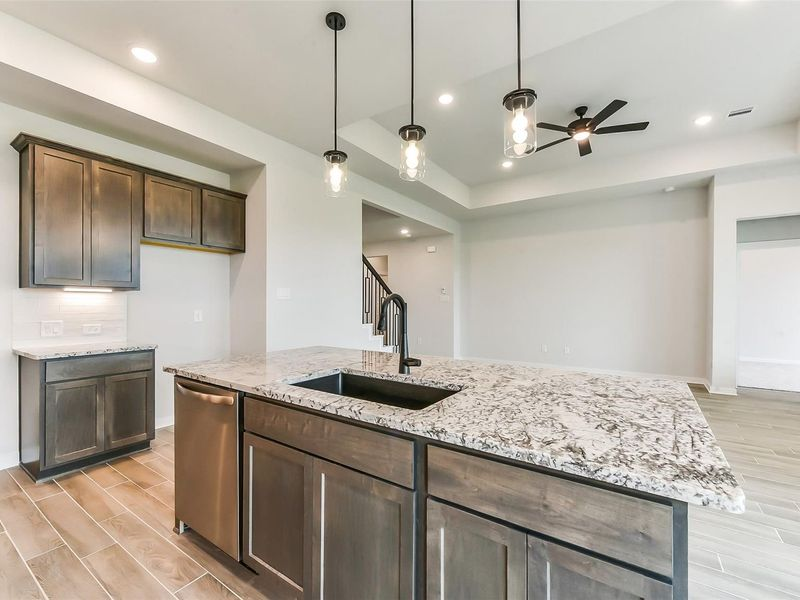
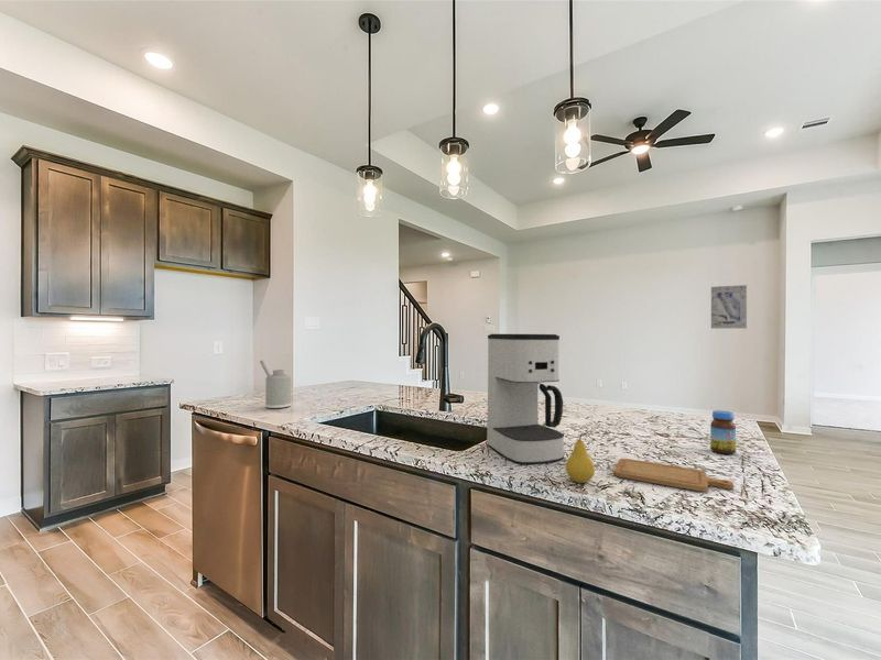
+ fruit (579, 455)
+ soap dispenser (274, 383)
+ coffee maker (530, 393)
+ wall art (728, 307)
+ chopping board (671, 474)
+ jar (722, 431)
